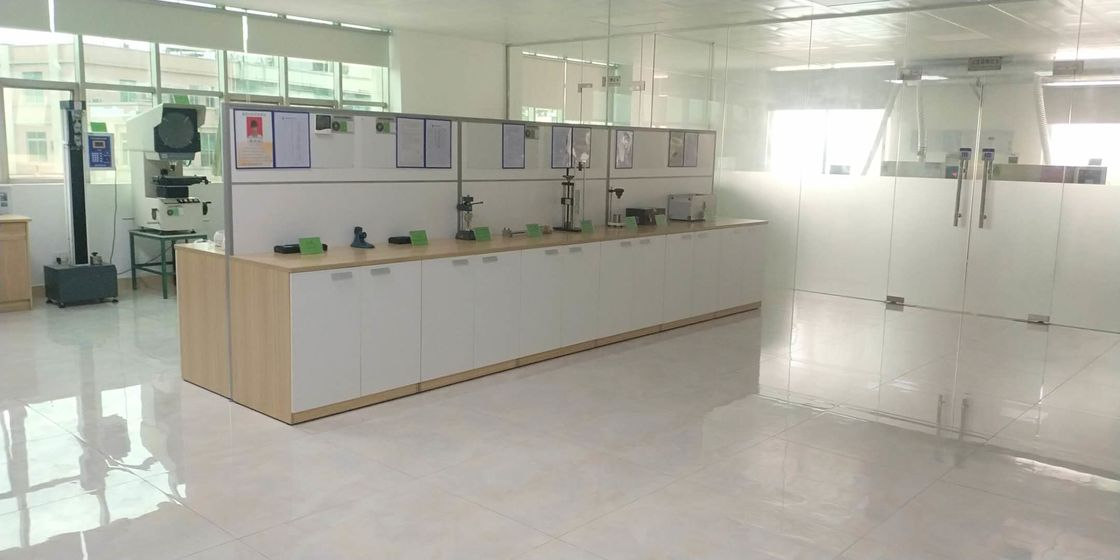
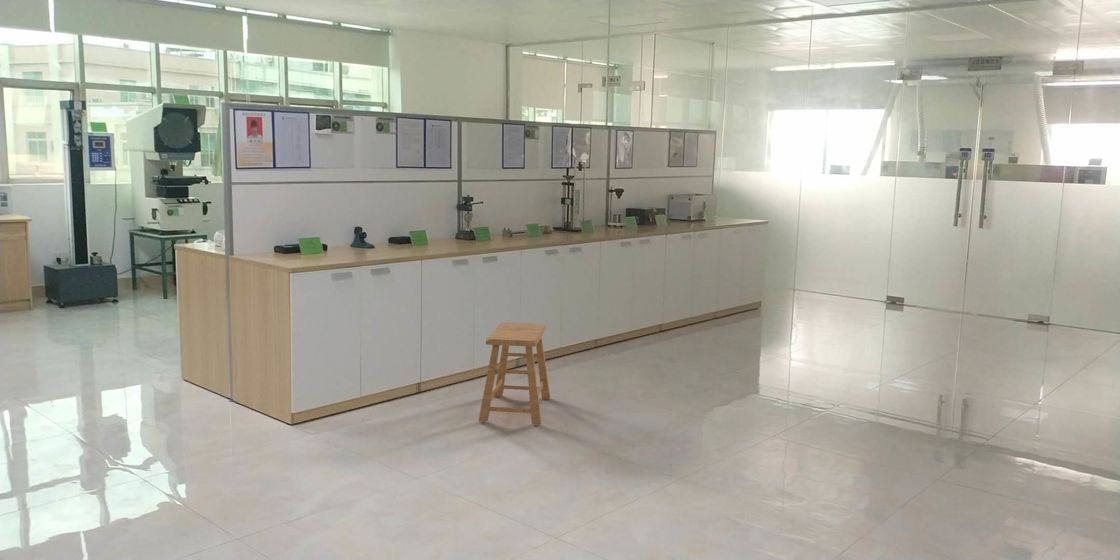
+ stool (517, 370)
